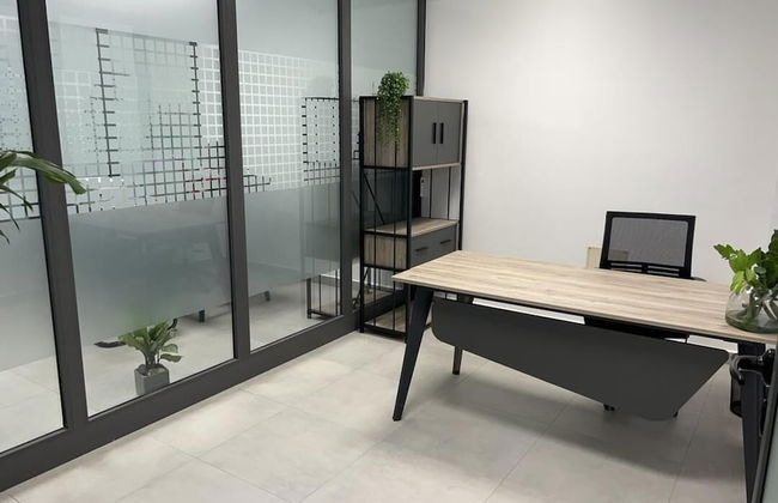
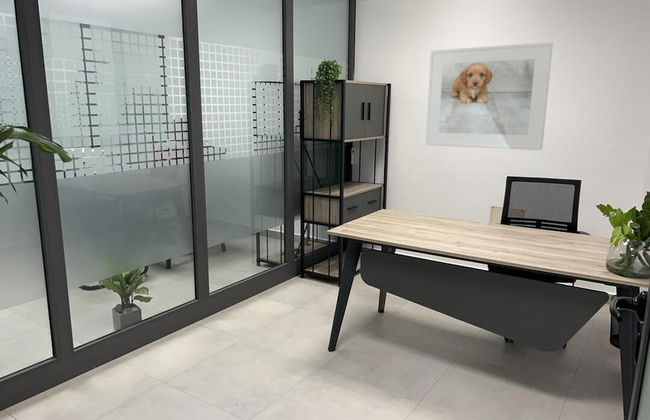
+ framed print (484, 98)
